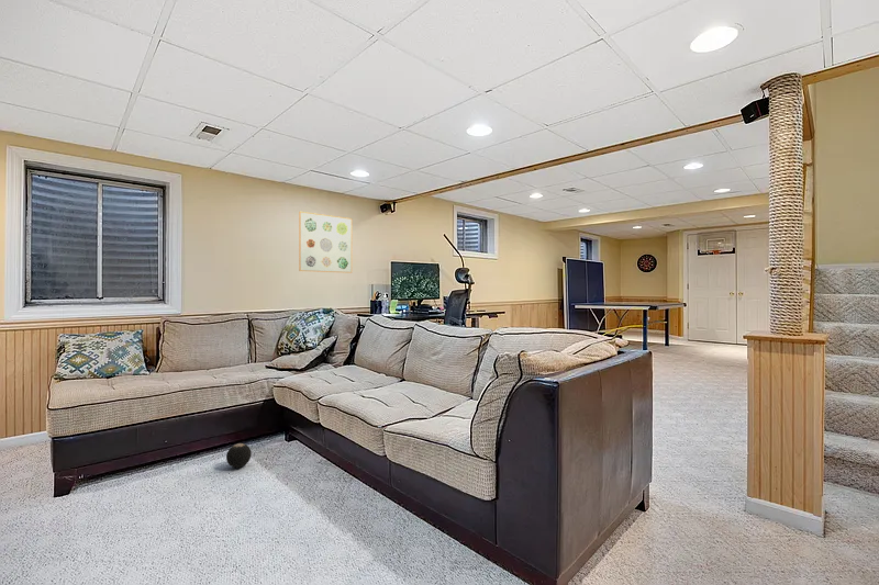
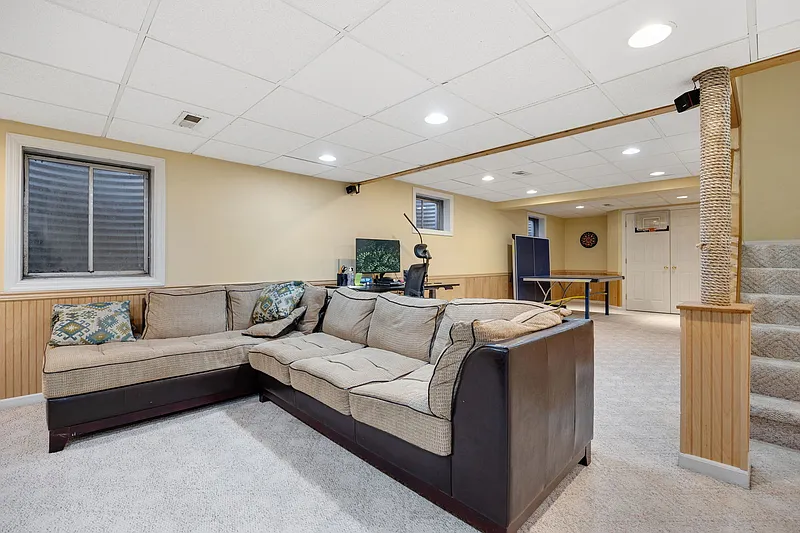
- wall art (326, 243)
- ball (238, 454)
